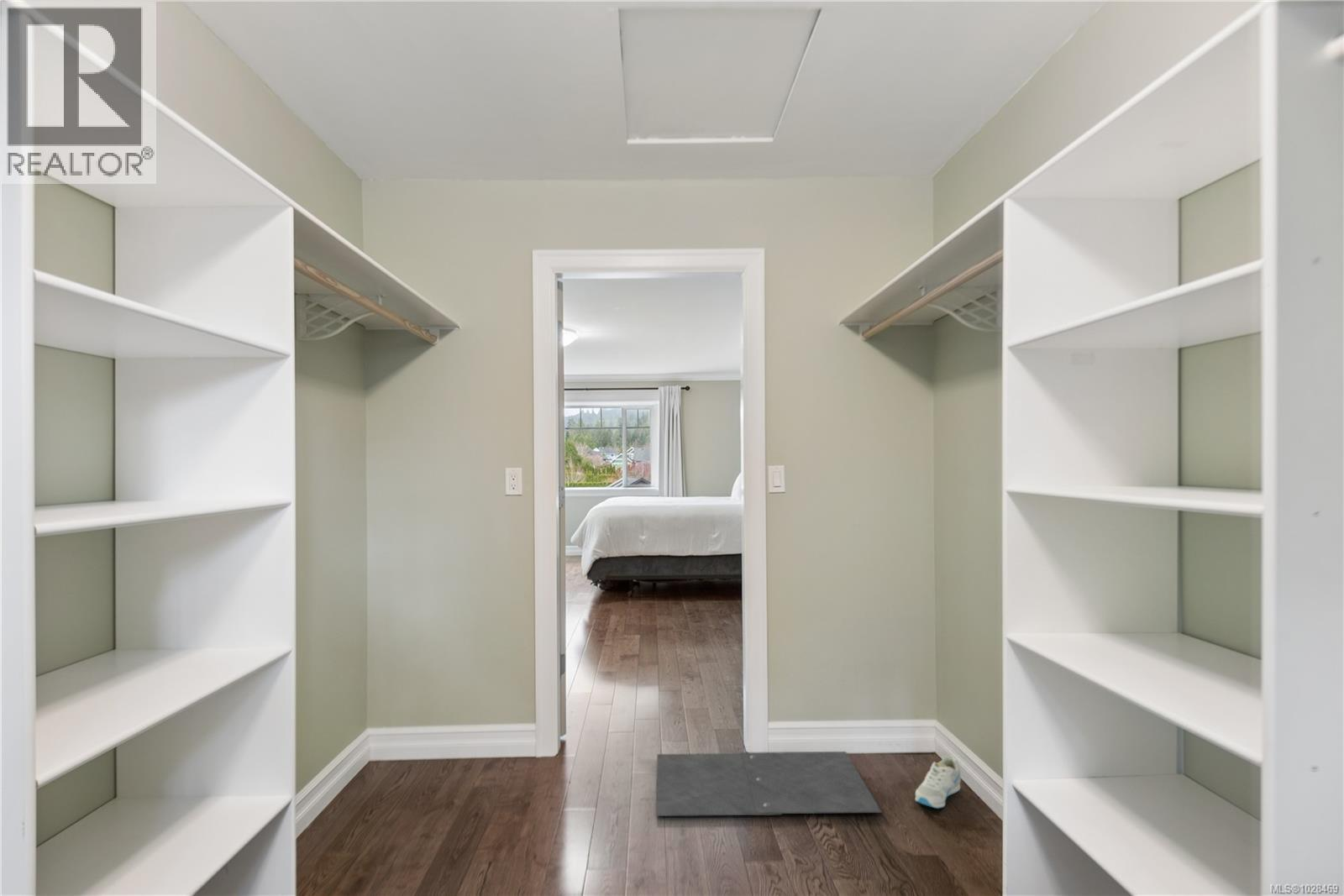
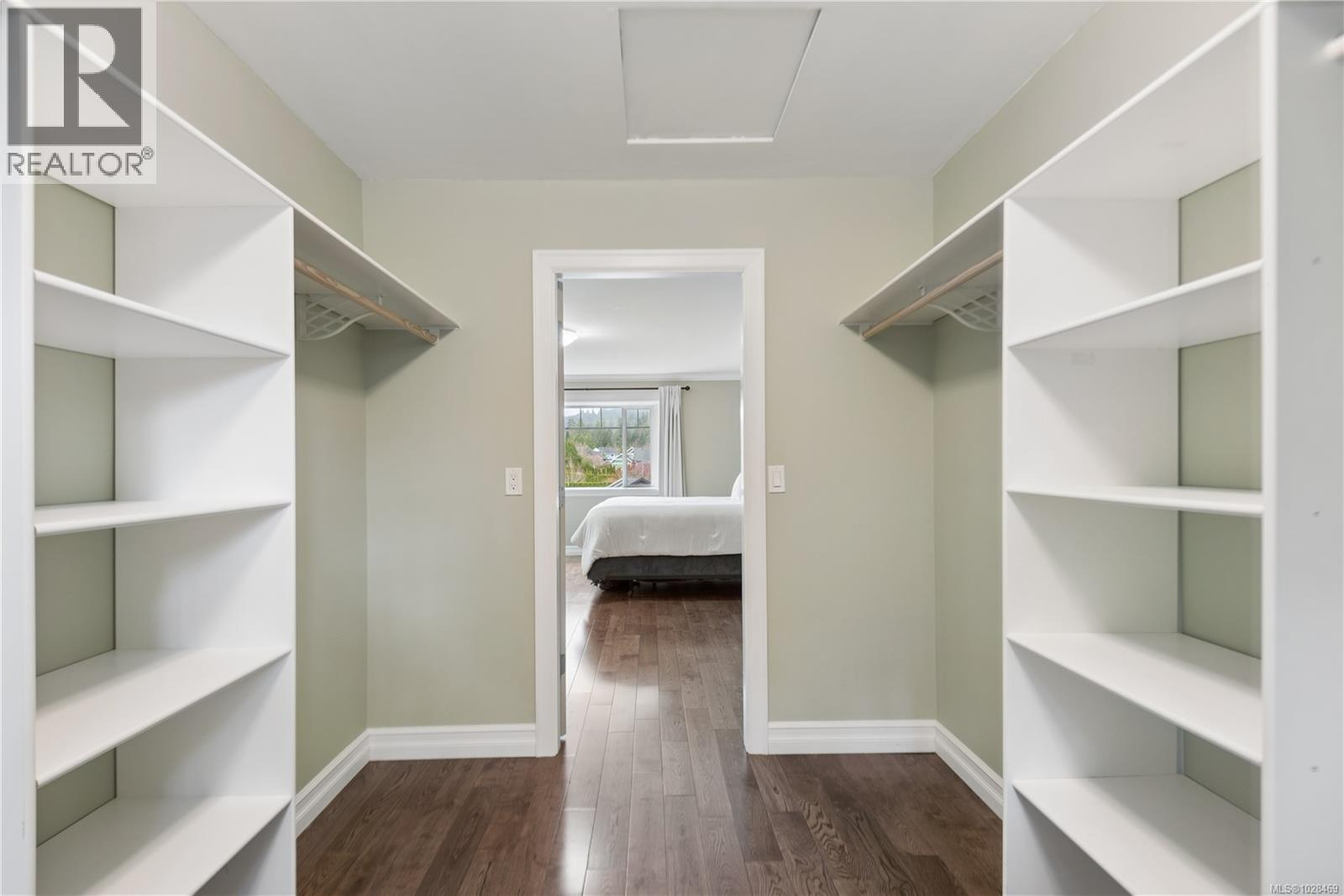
- sneaker (938, 782)
- door mat (759, 783)
